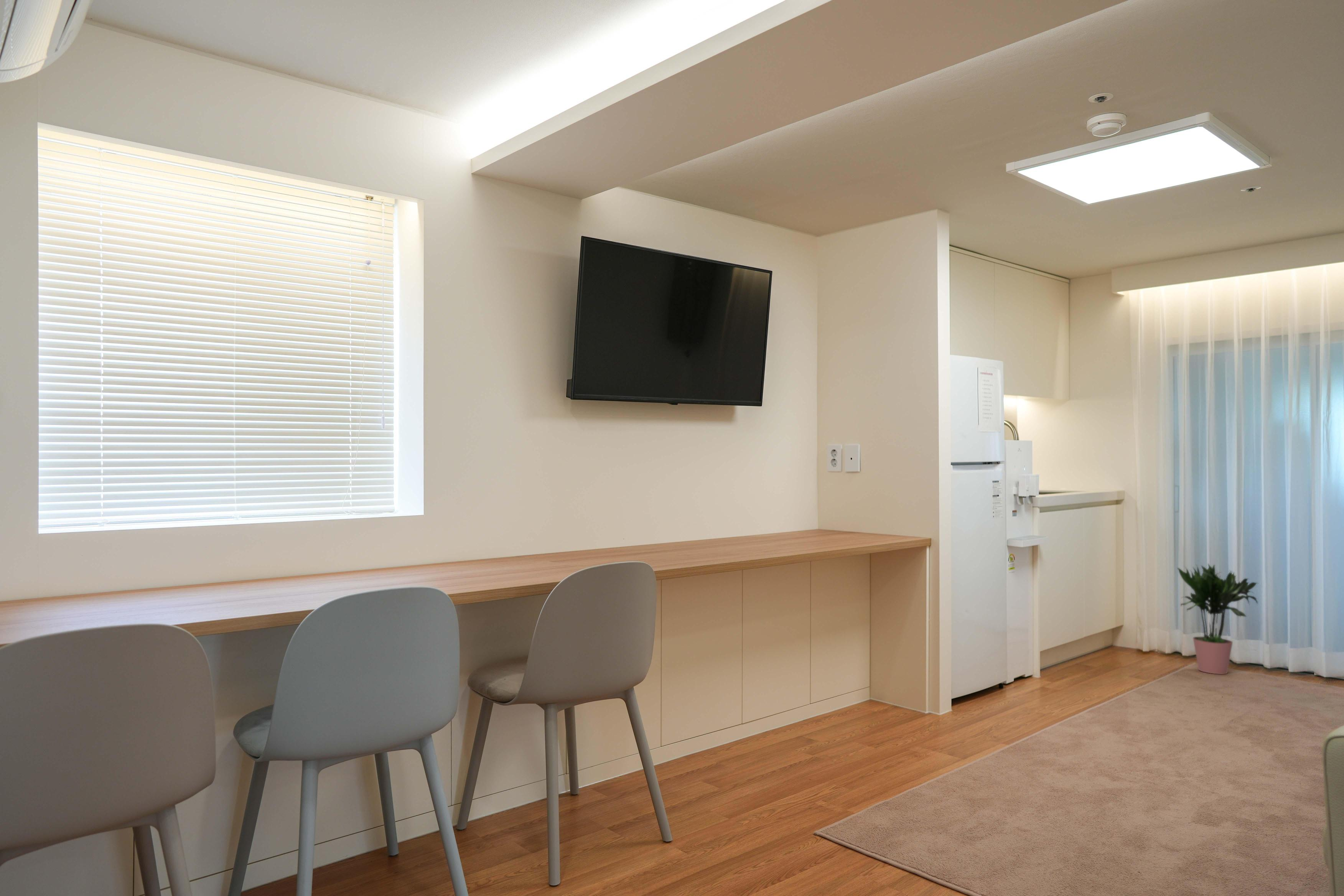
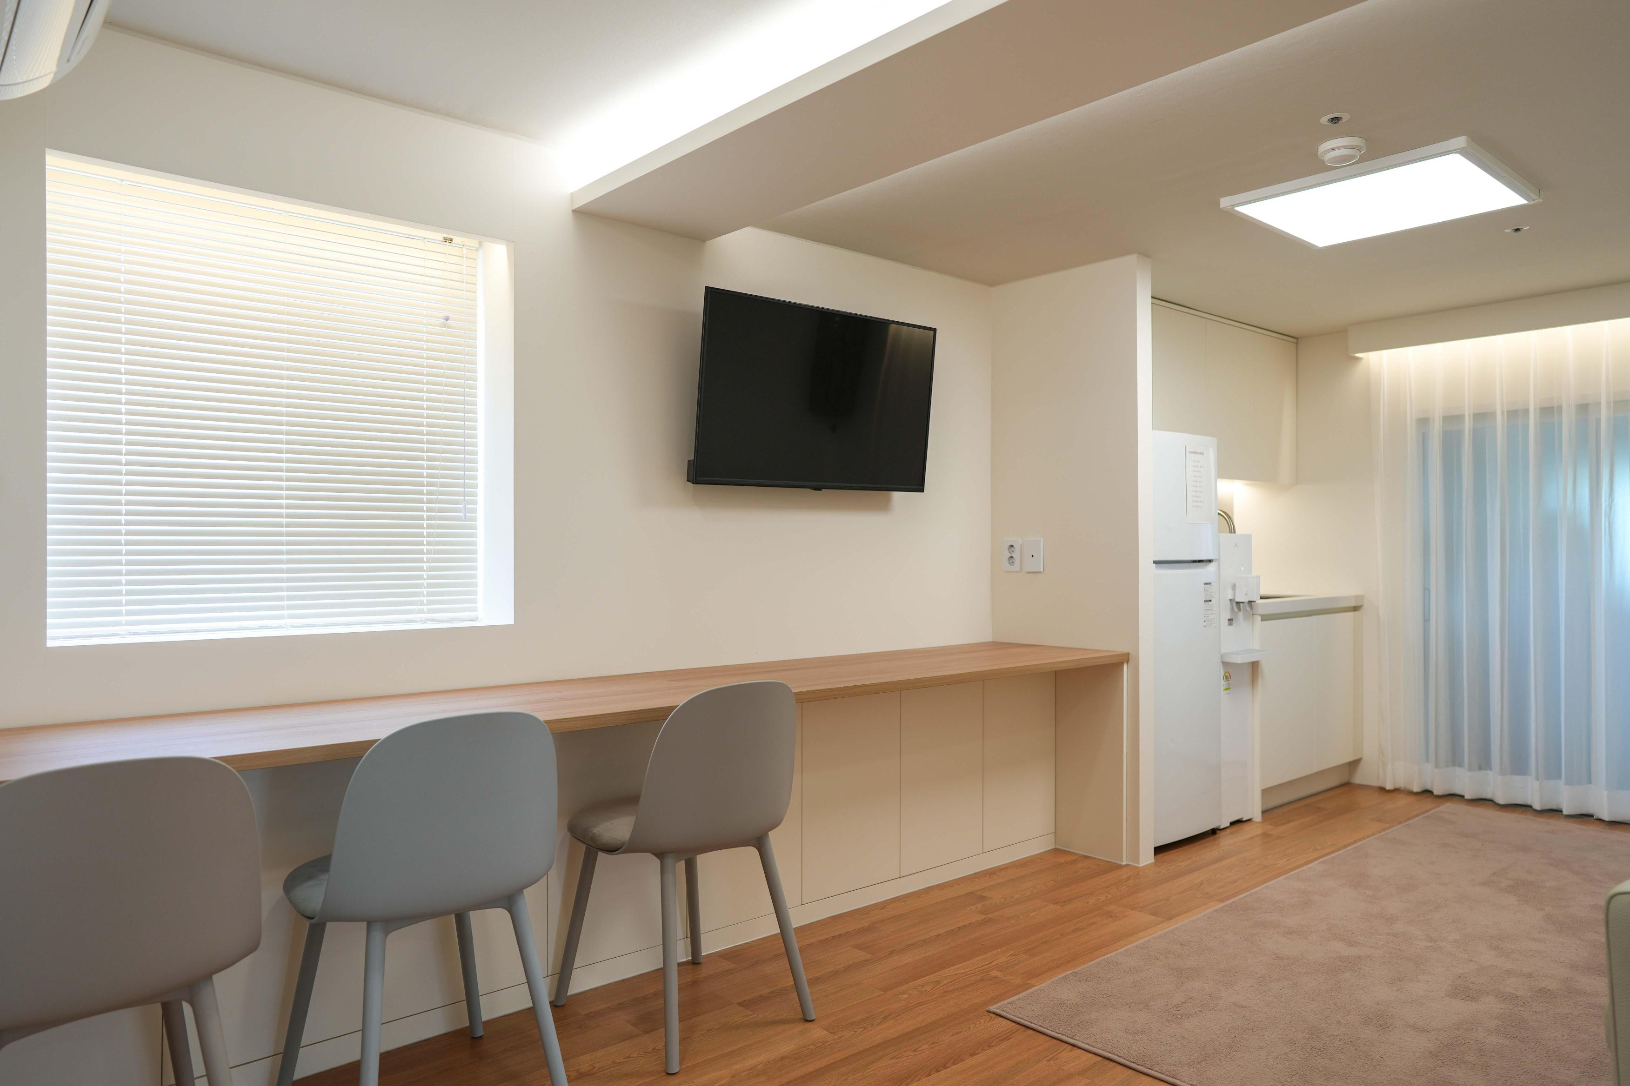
- potted plant (1221, 617)
